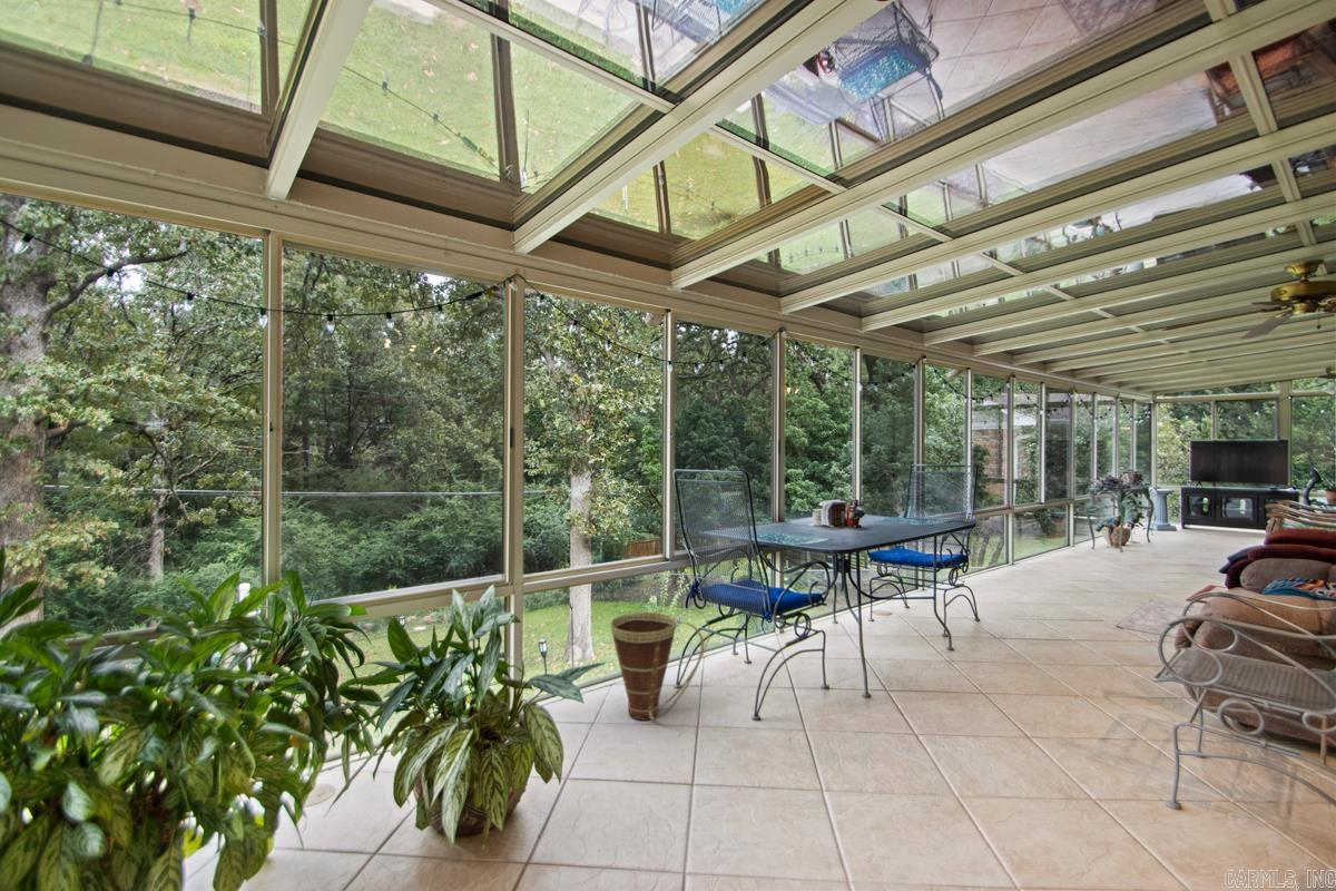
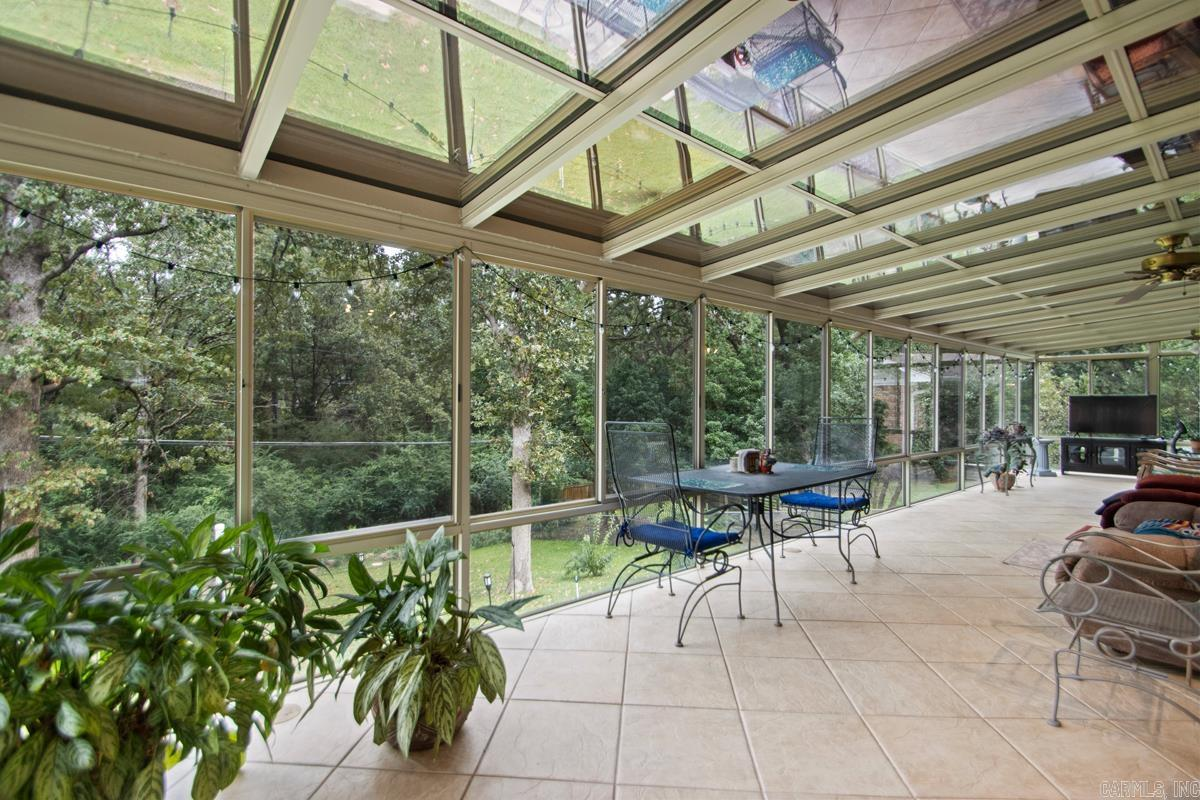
- basket (664, 664)
